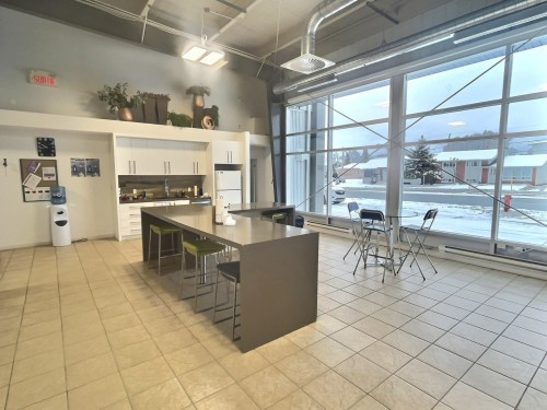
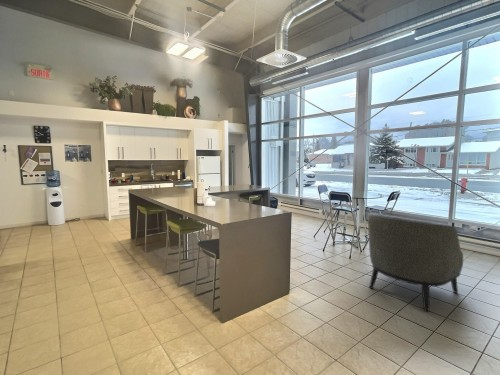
+ armchair (410, 252)
